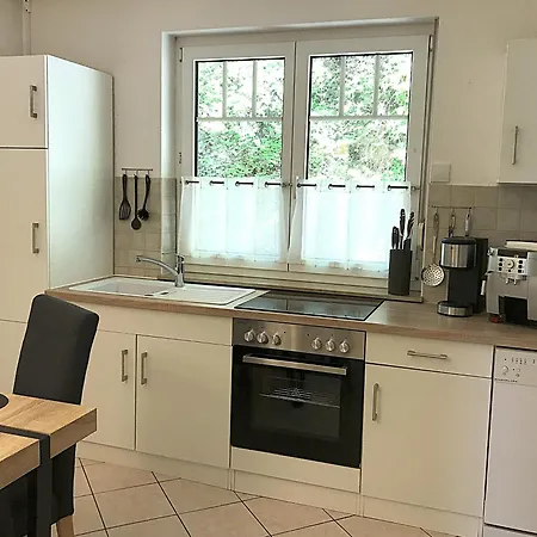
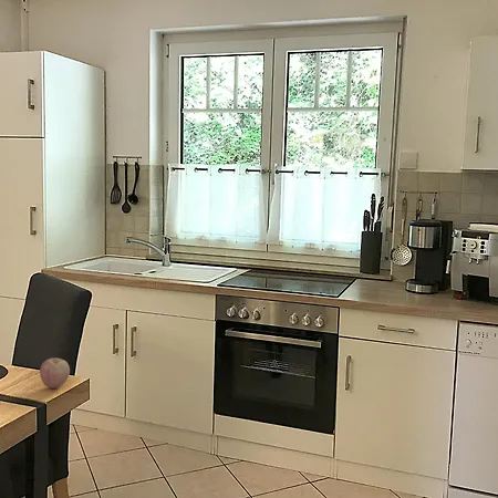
+ apple (54, 373)
